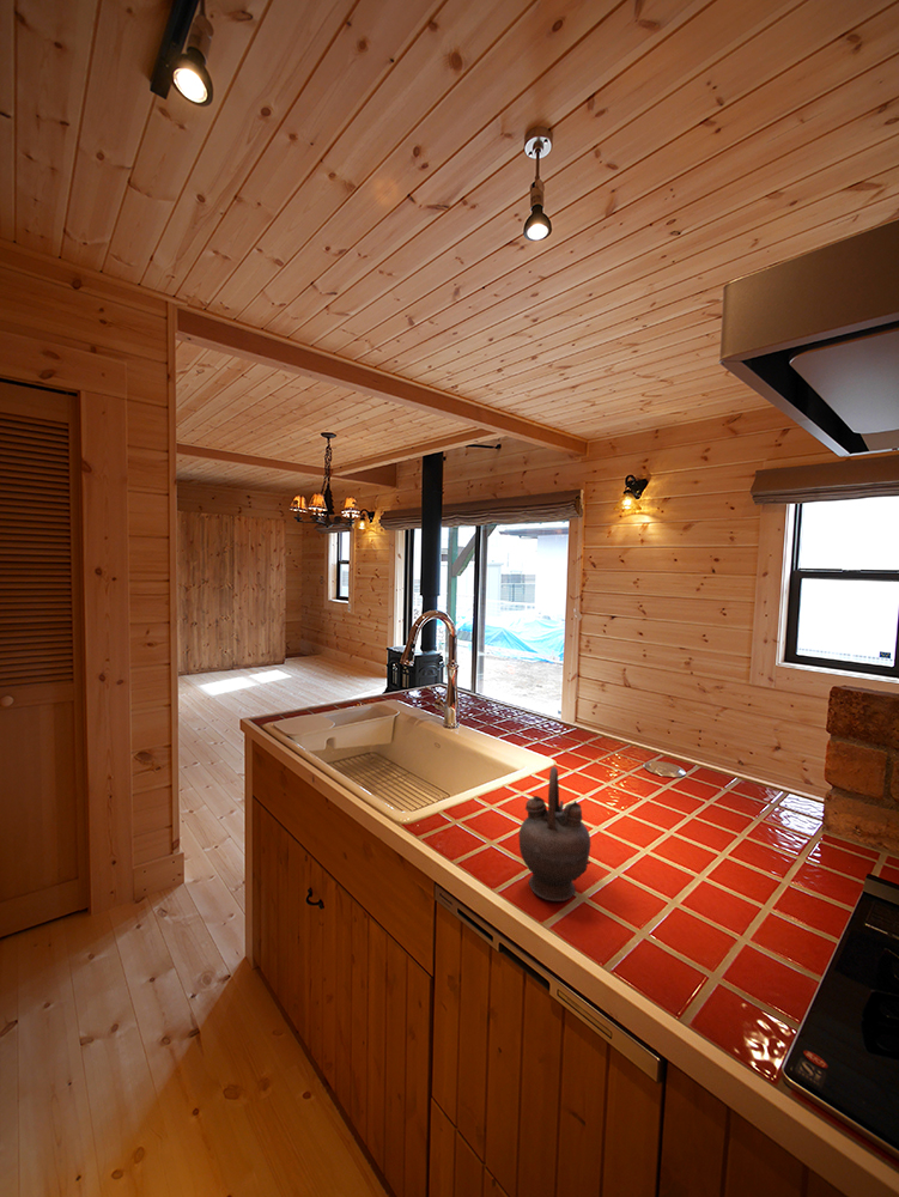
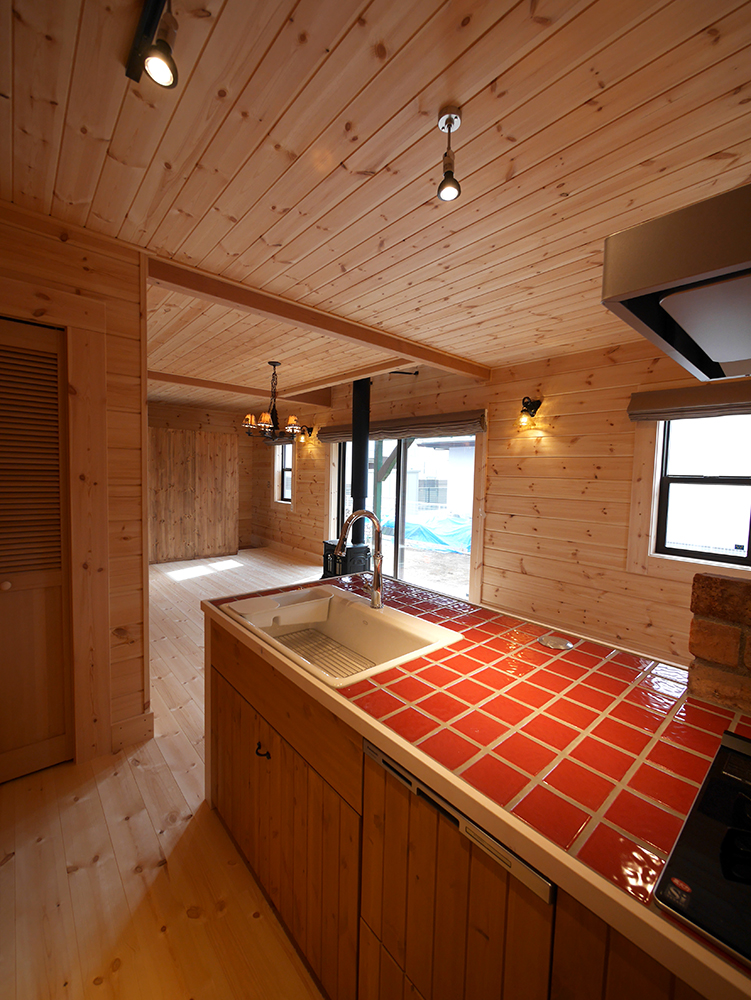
- teapot (555, 825)
